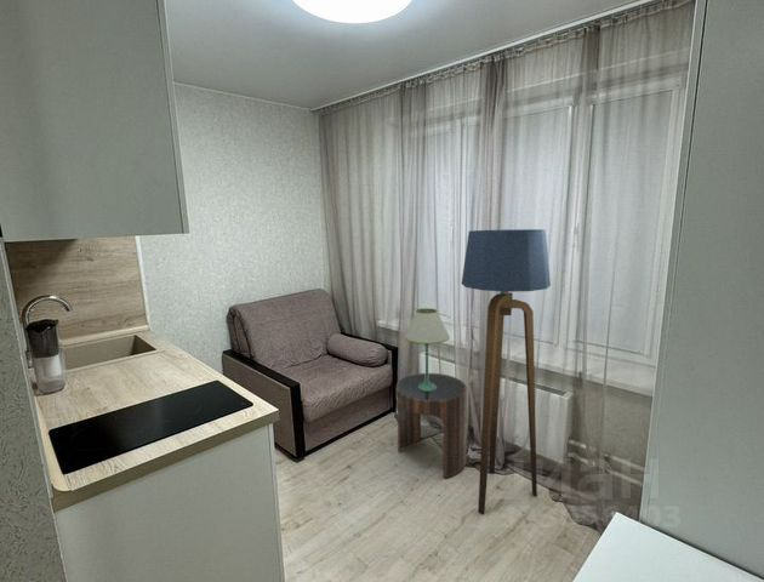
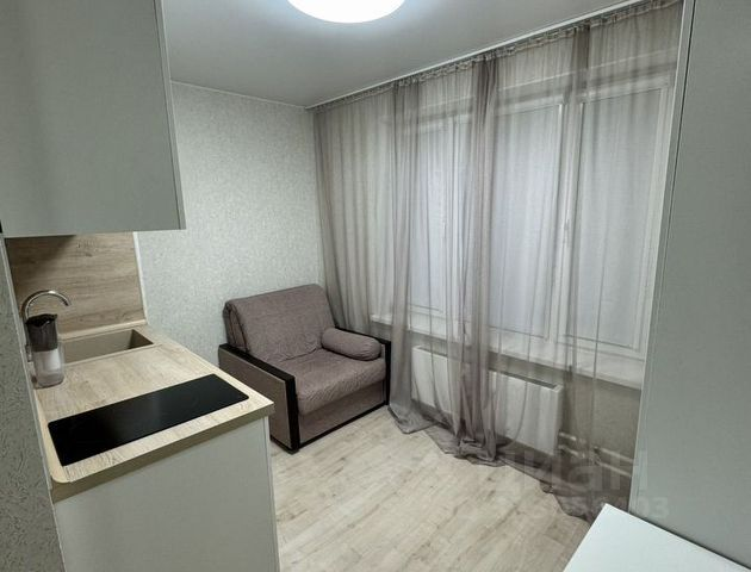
- table lamp (426, 349)
- side table (432, 415)
- floor lamp (500, 370)
